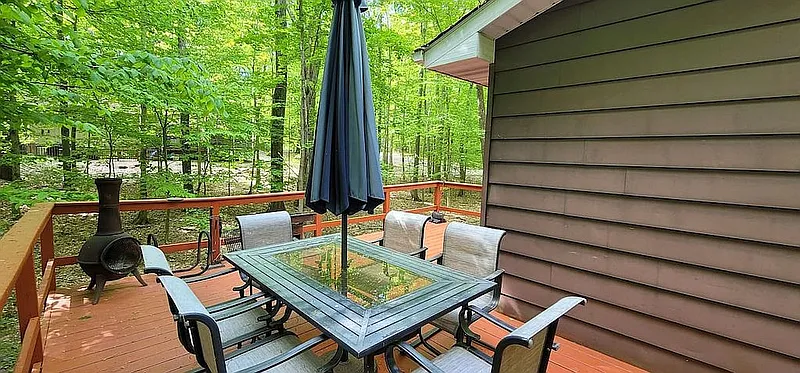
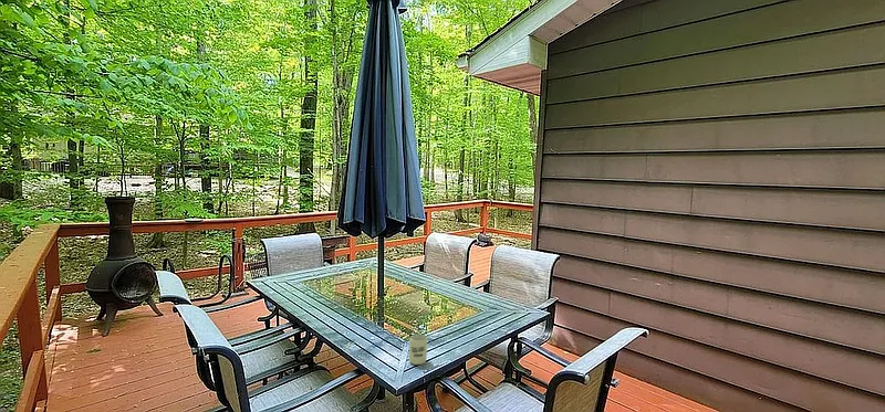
+ cup (417, 349)
